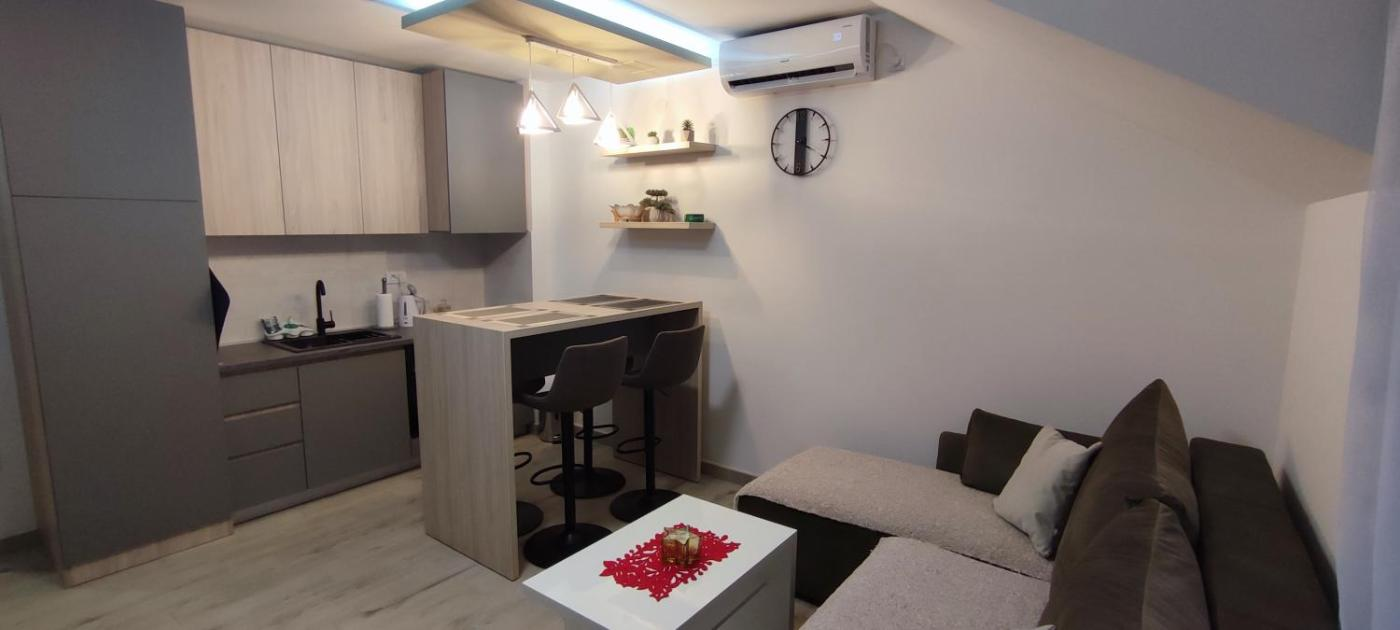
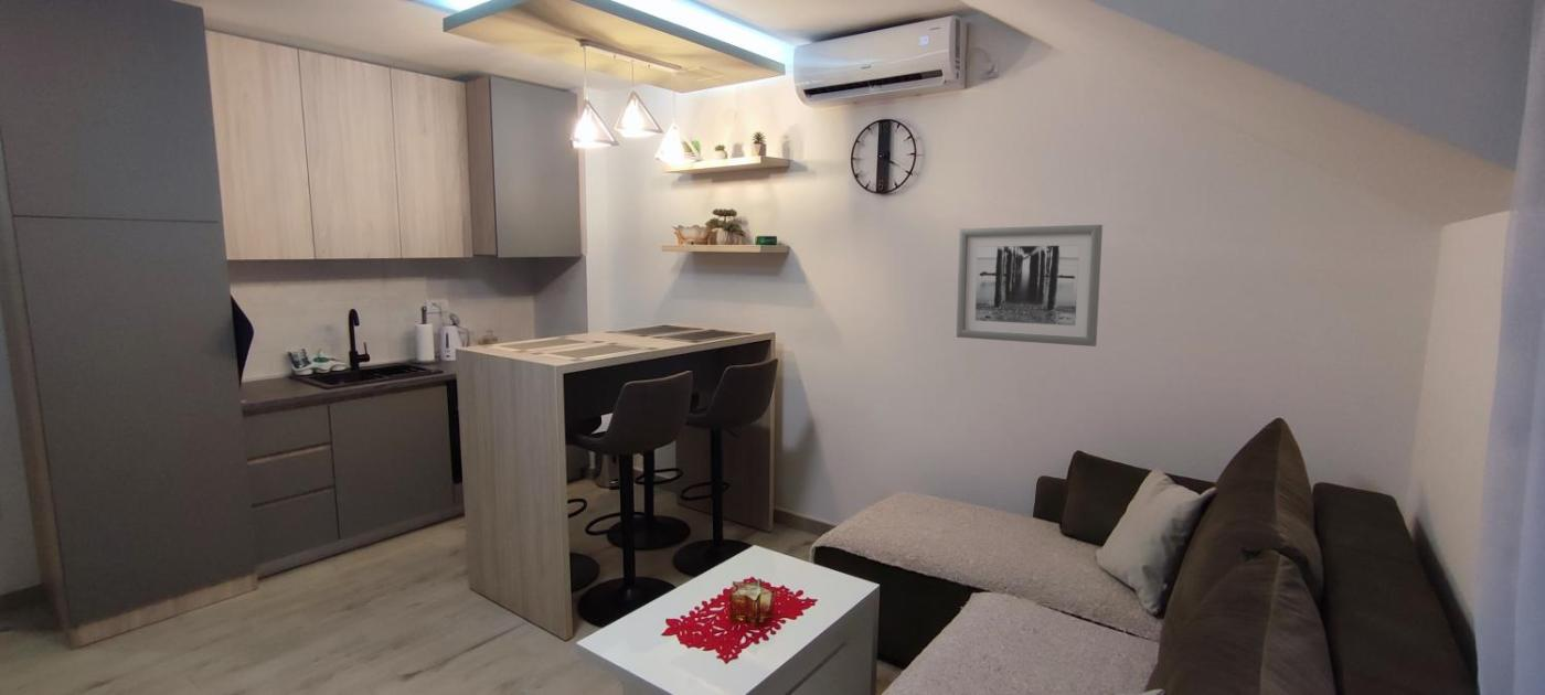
+ wall art (1024, 285)
